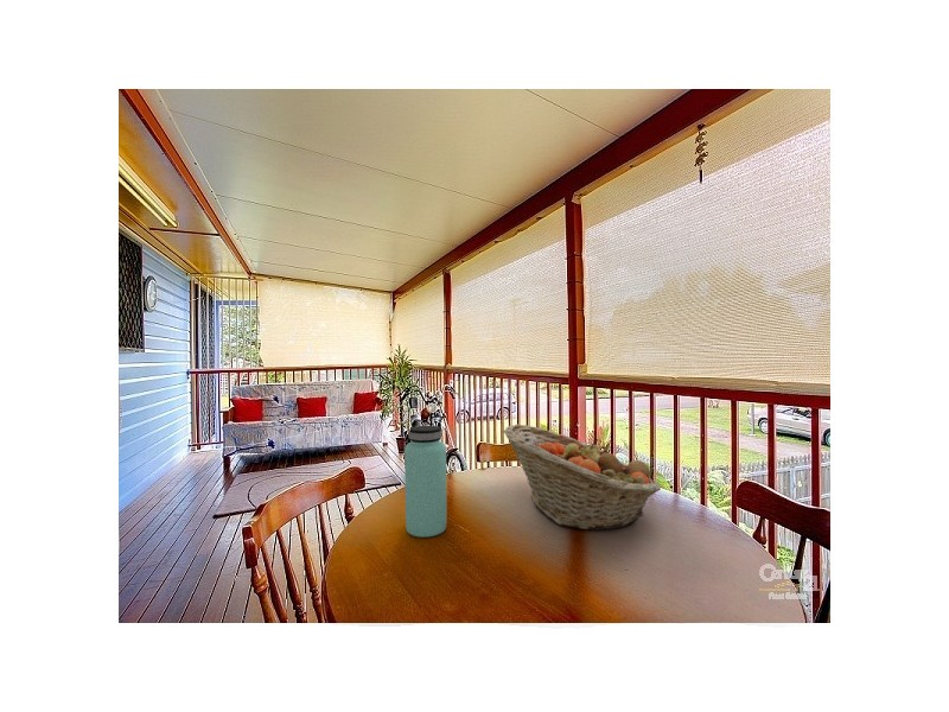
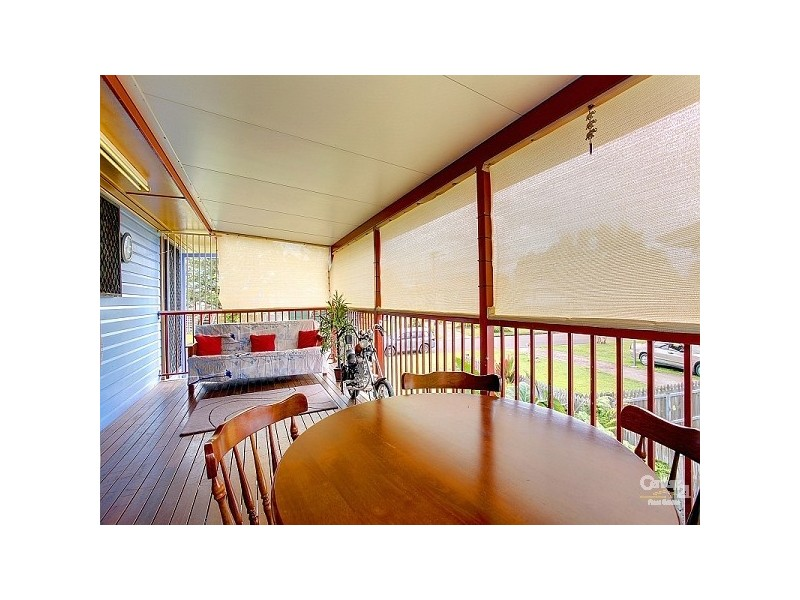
- bottle (425, 478)
- fruit basket (575, 466)
